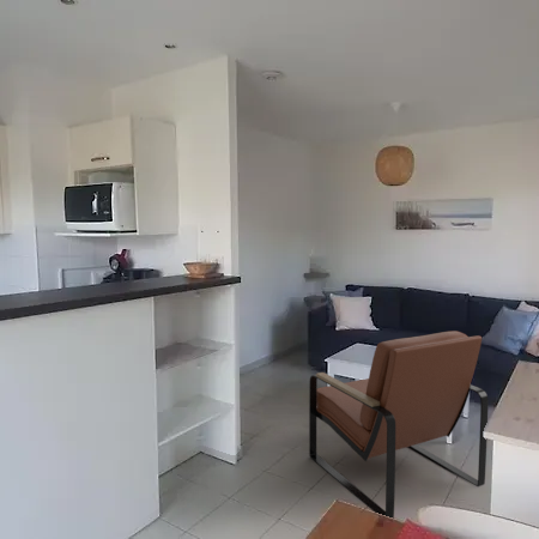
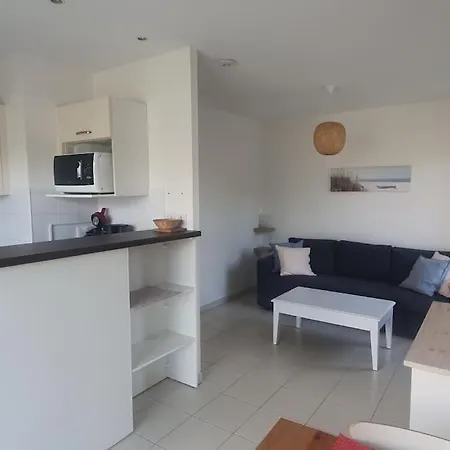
- armchair (389, 398)
